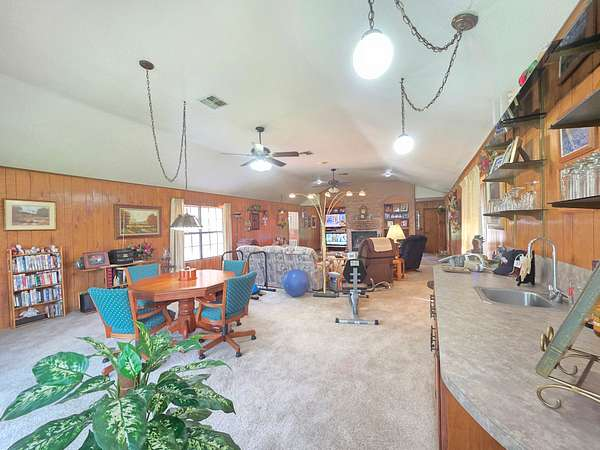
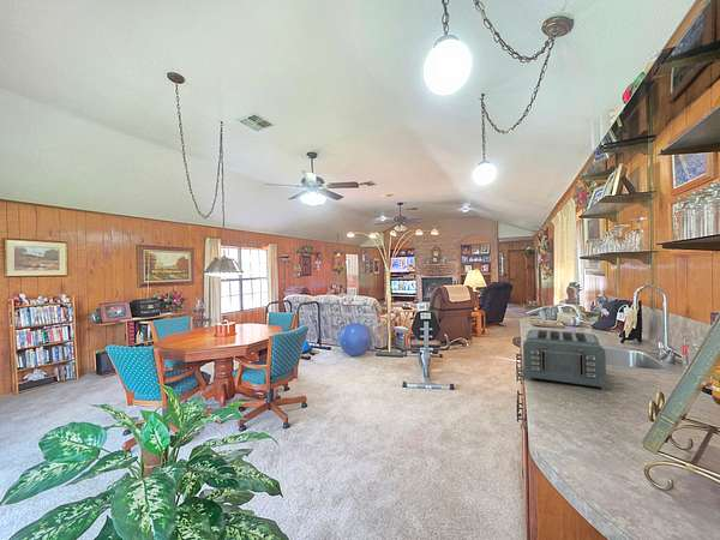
+ toaster (562, 355)
